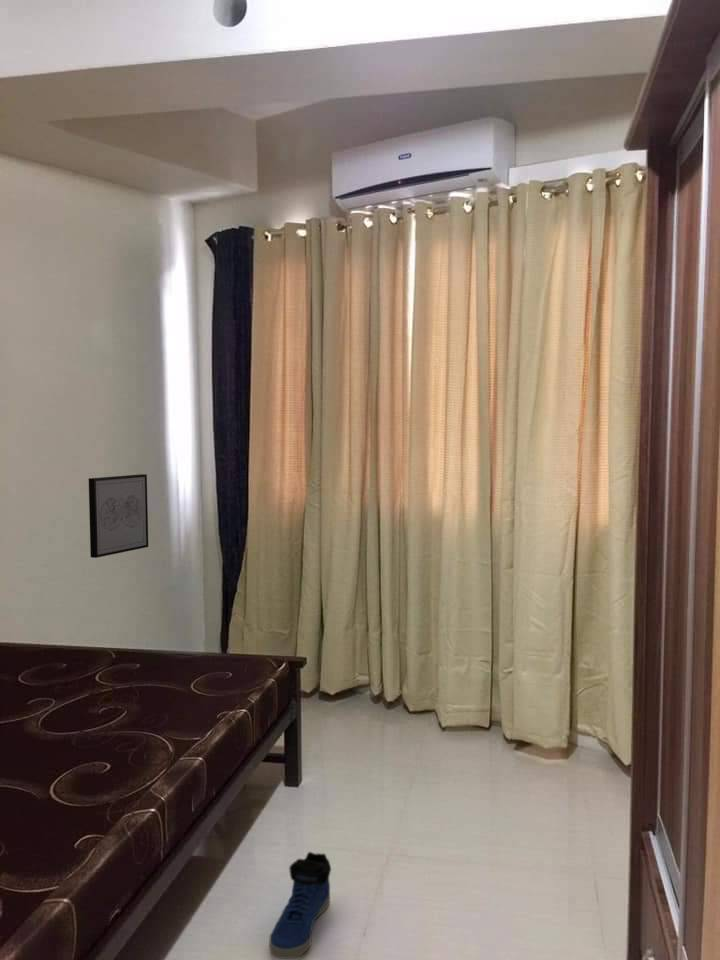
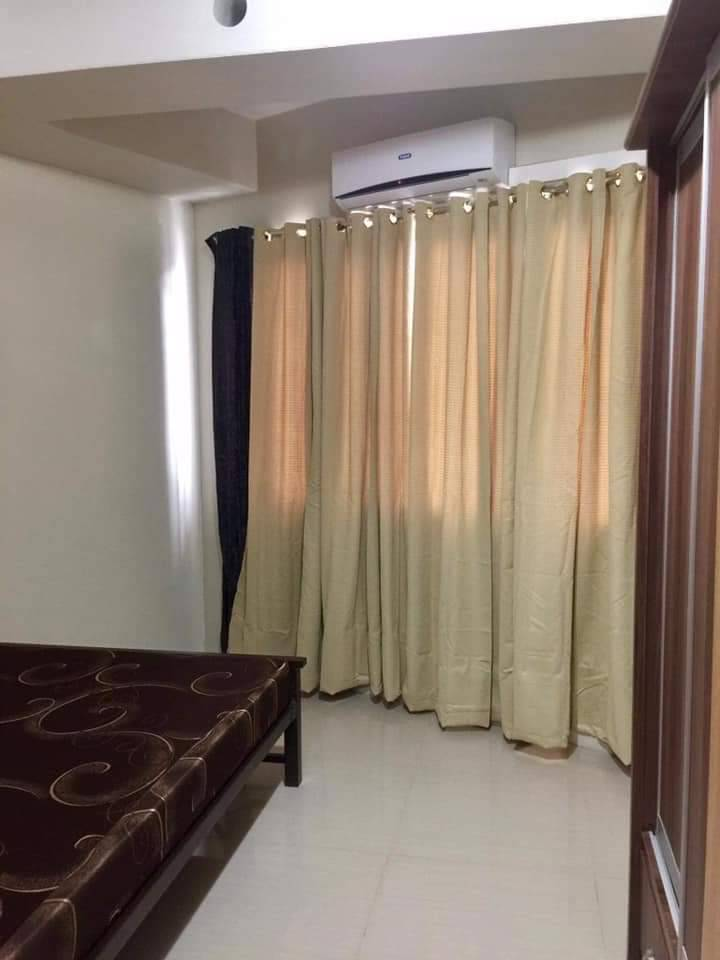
- wall art (119, 514)
- sneaker (301, 897)
